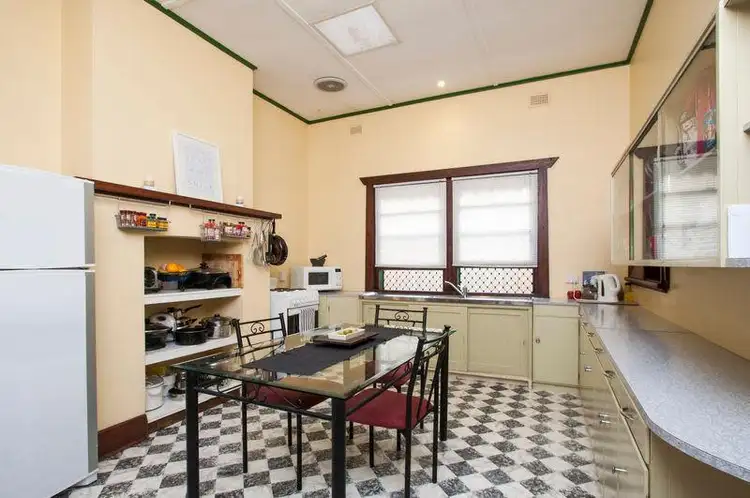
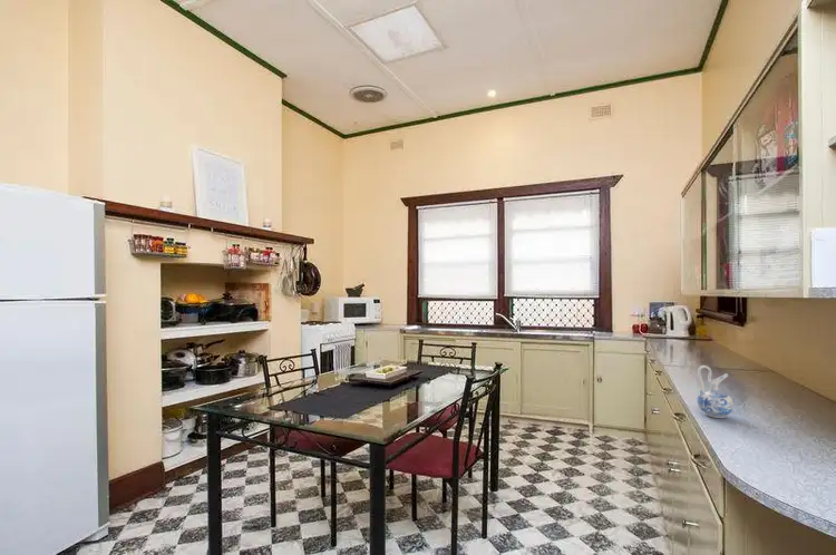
+ ceramic pitcher (715, 390)
